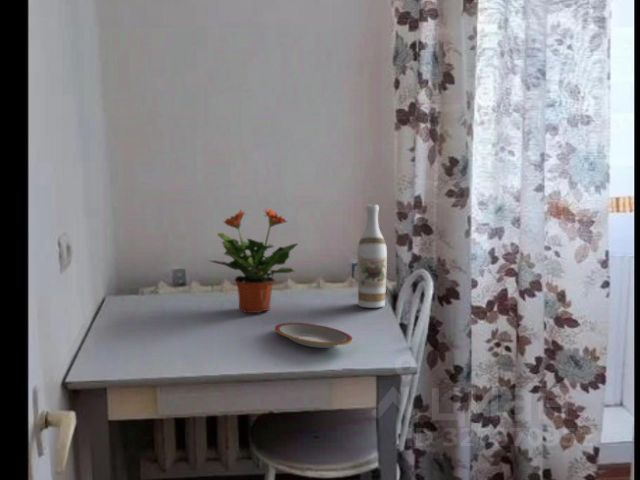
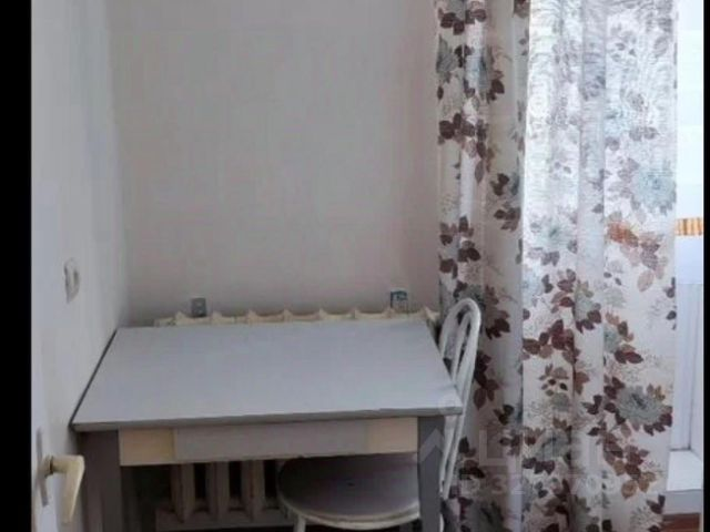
- wine bottle (372, 255)
- potted plant (254, 259)
- plate (312, 337)
